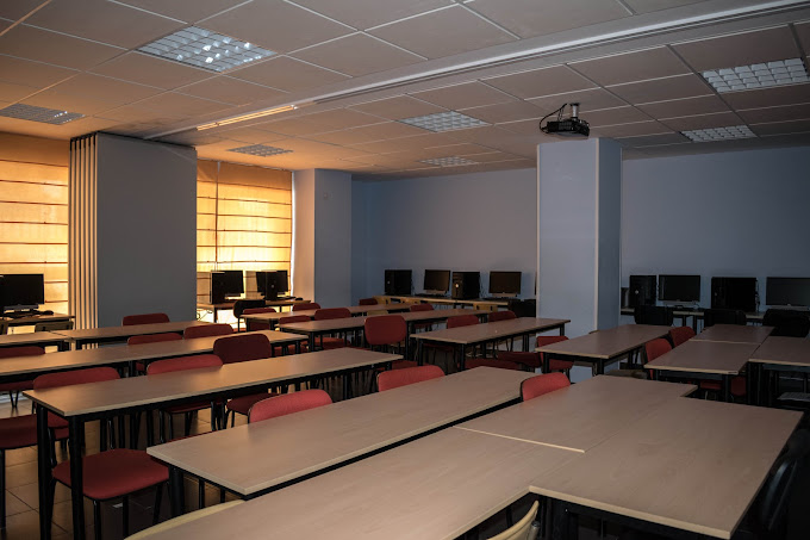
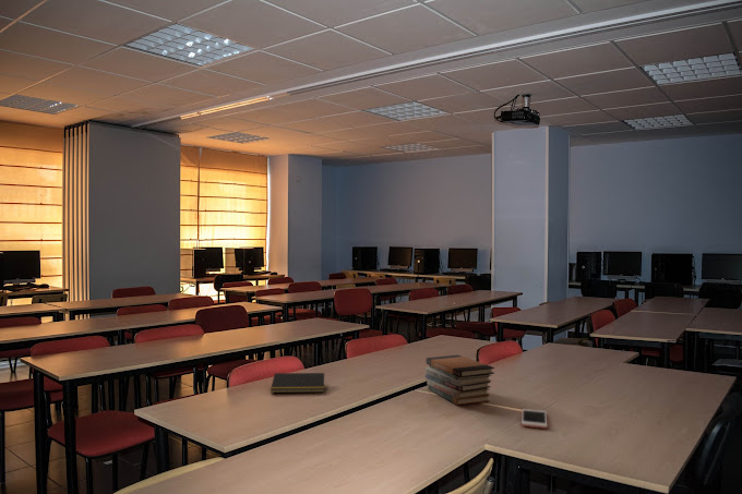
+ cell phone (534, 418)
+ notepad (298, 382)
+ book stack (457, 378)
